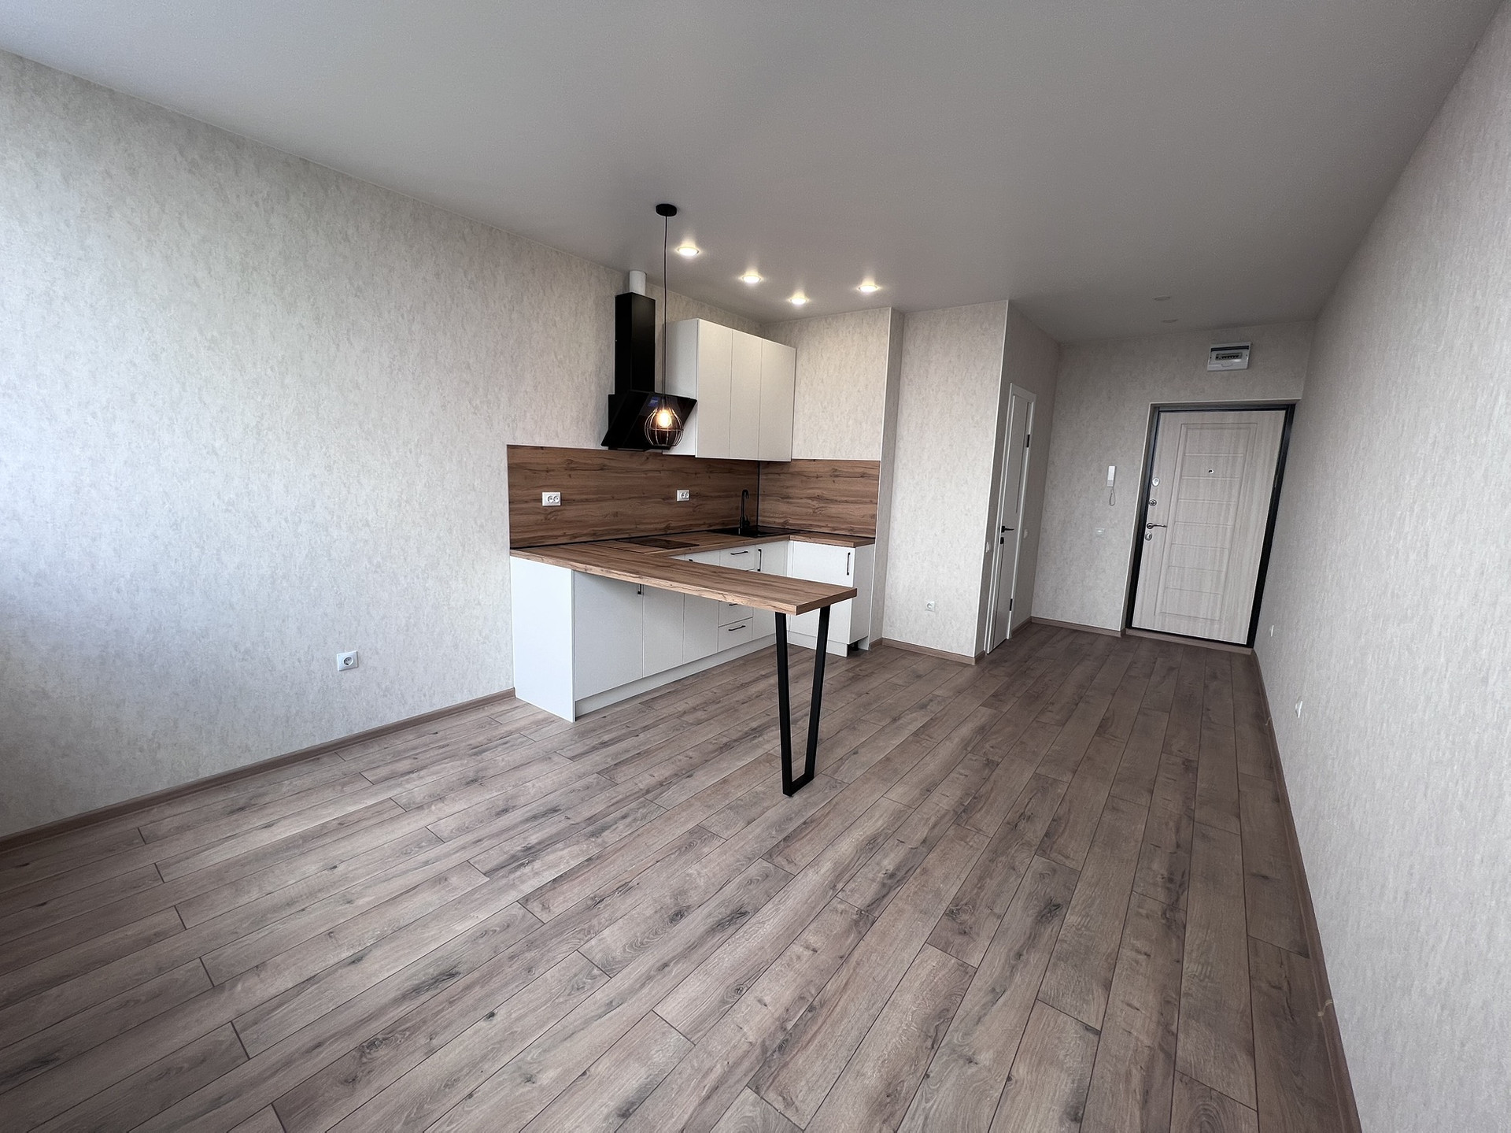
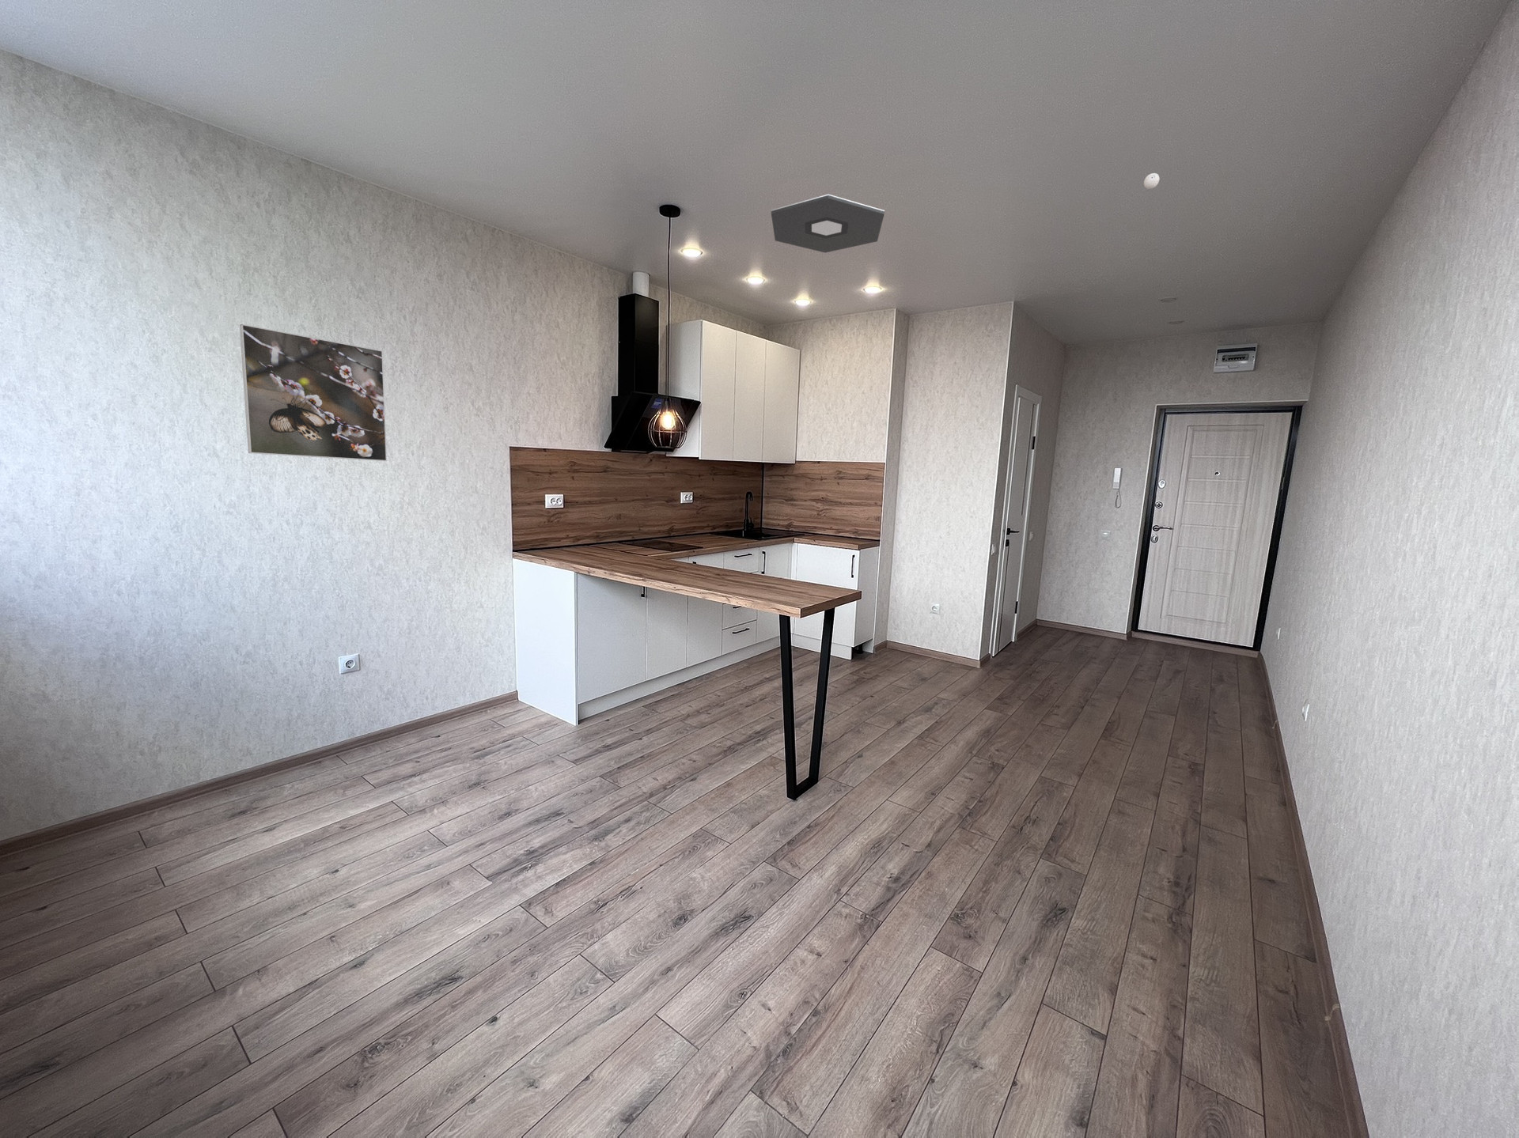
+ ceiling light (826, 226)
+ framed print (319, 398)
+ eyeball (1151, 181)
